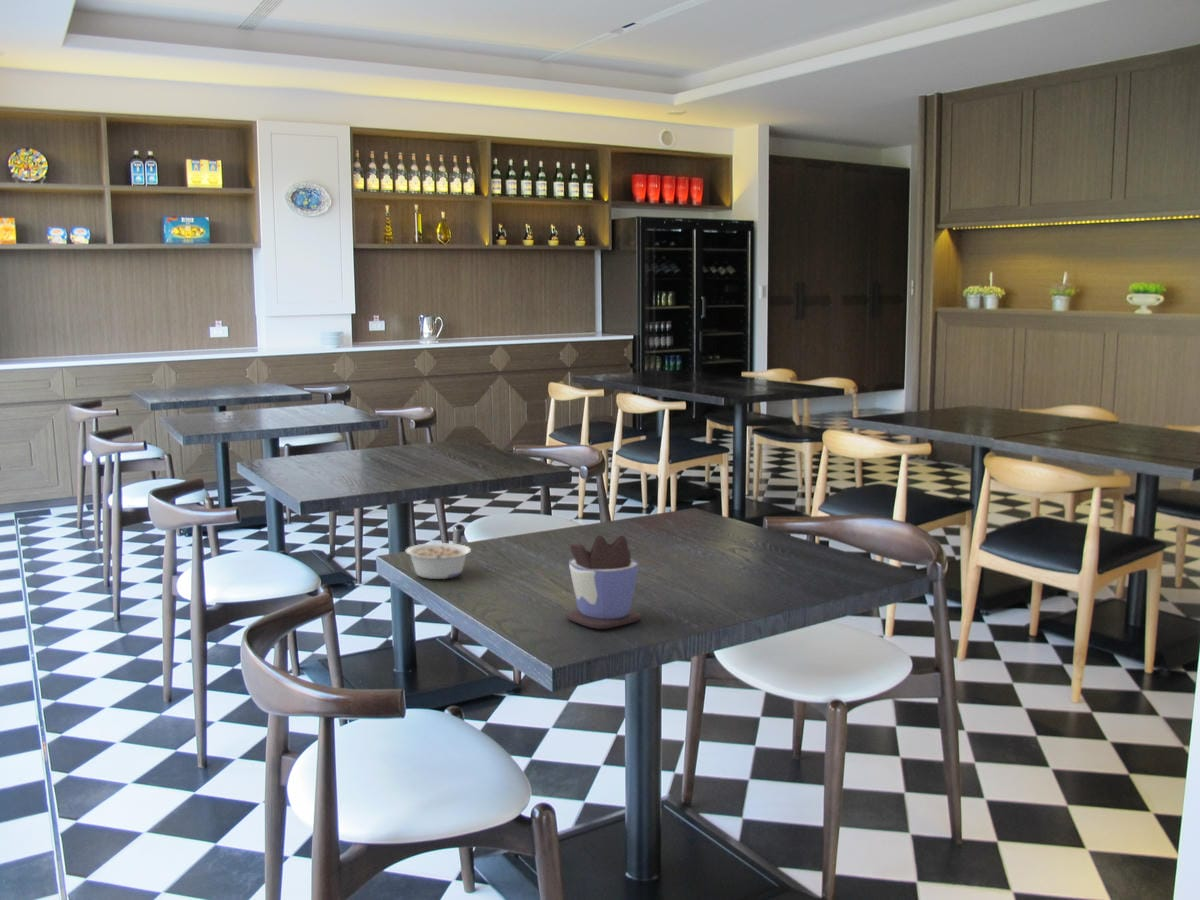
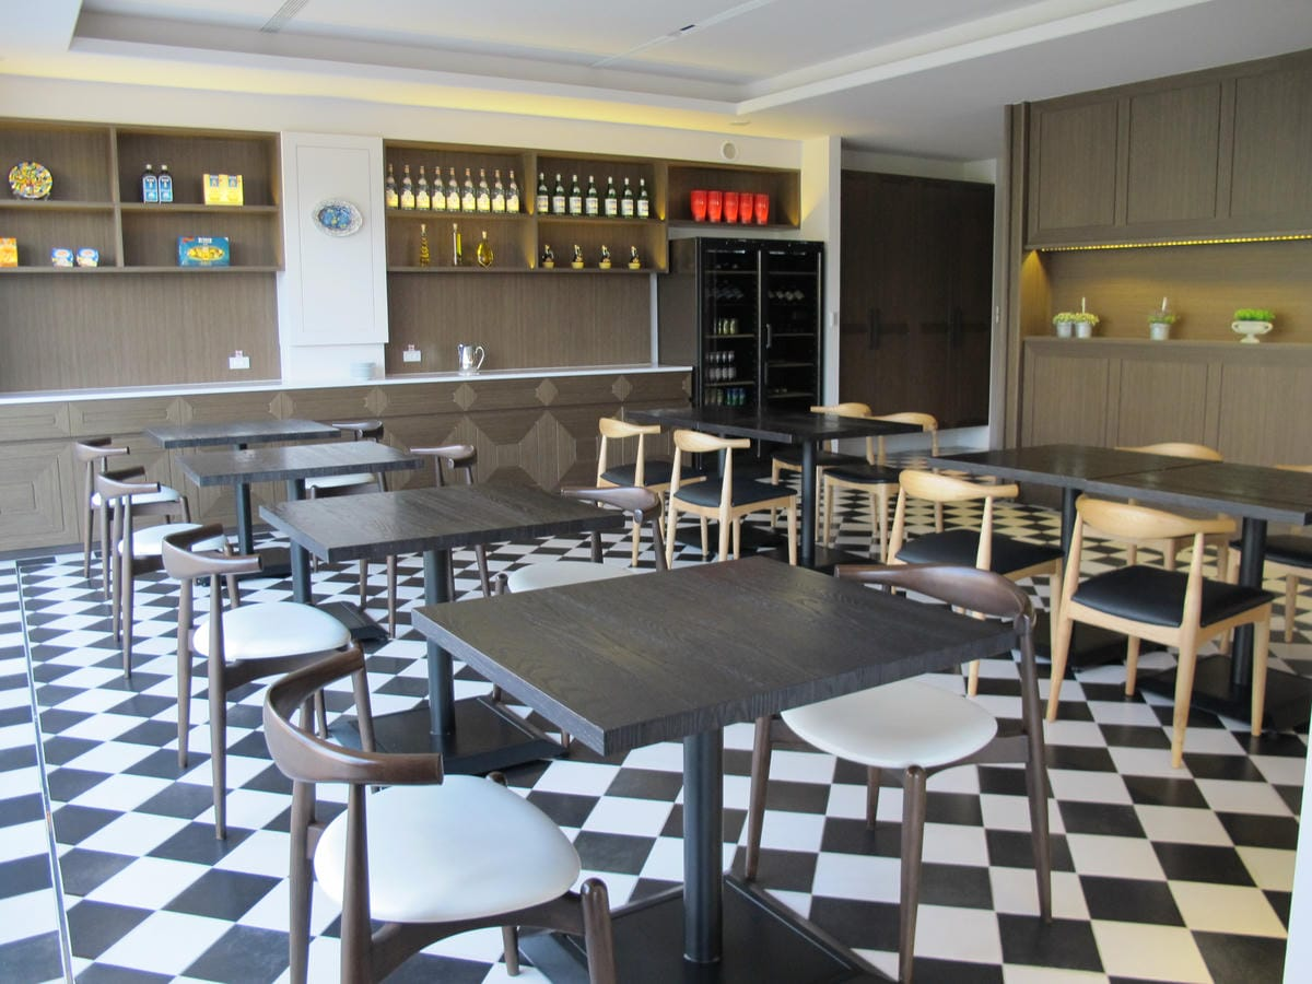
- legume (440, 559)
- cup (603, 575)
